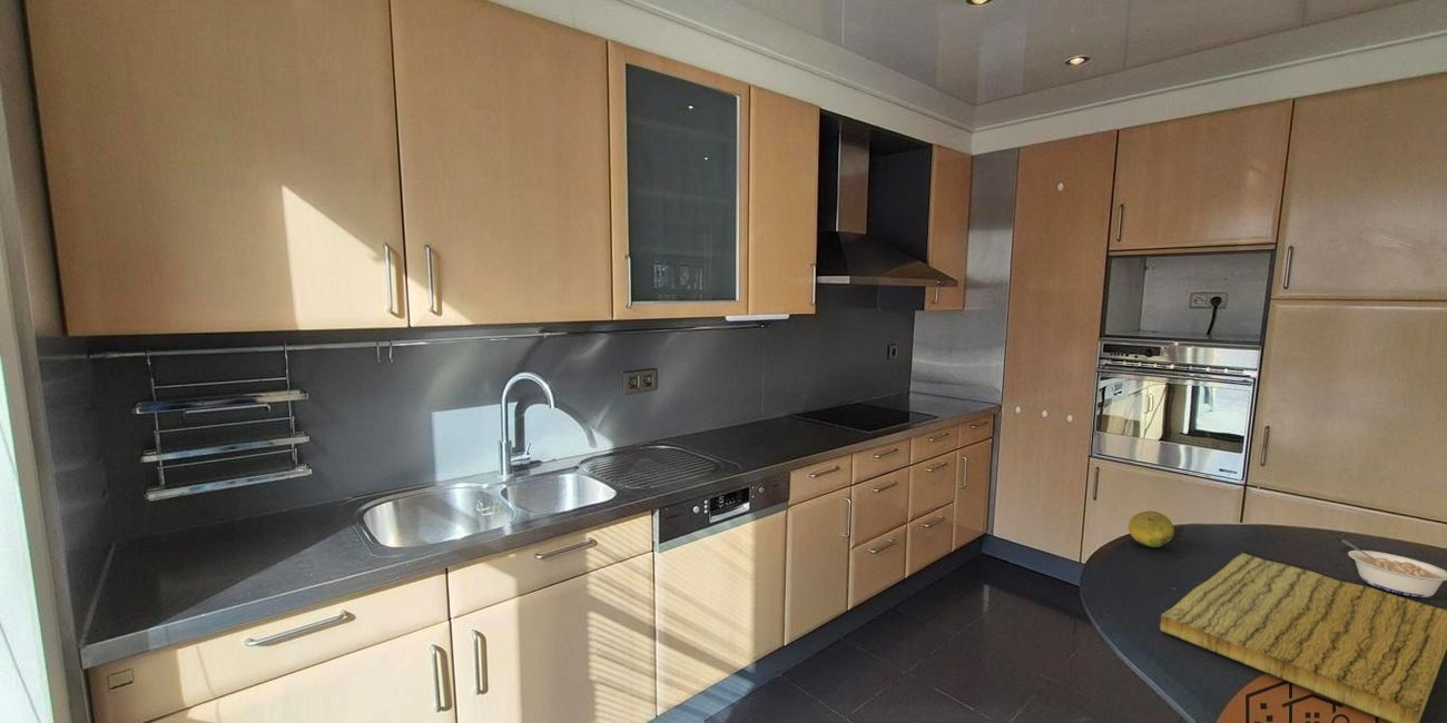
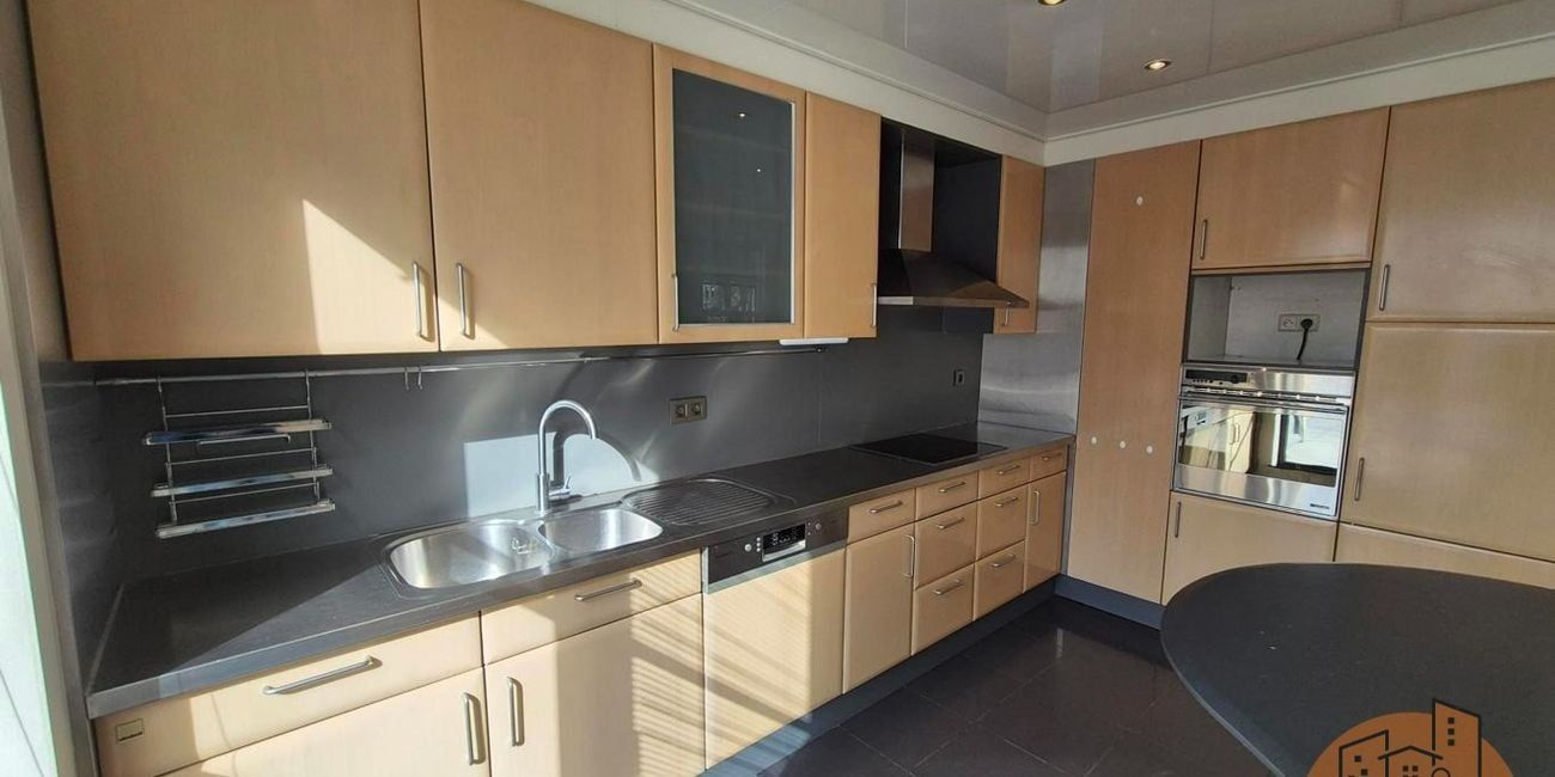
- legume (1392, 572)
- fruit (1150, 528)
- cutting board (1309, 618)
